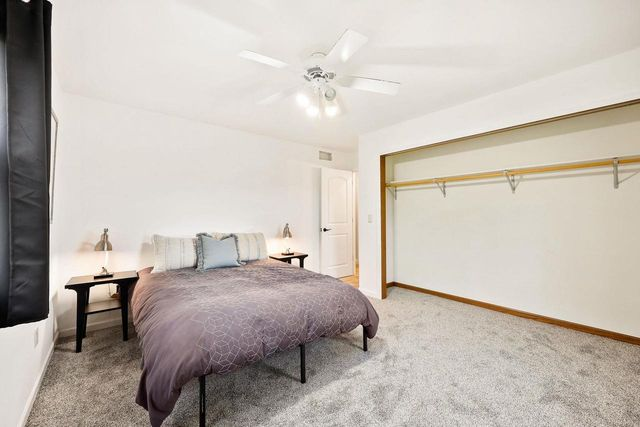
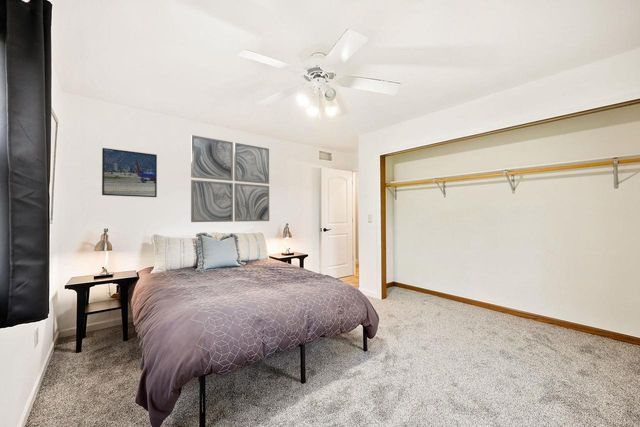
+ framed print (130, 173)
+ wall art (234, 183)
